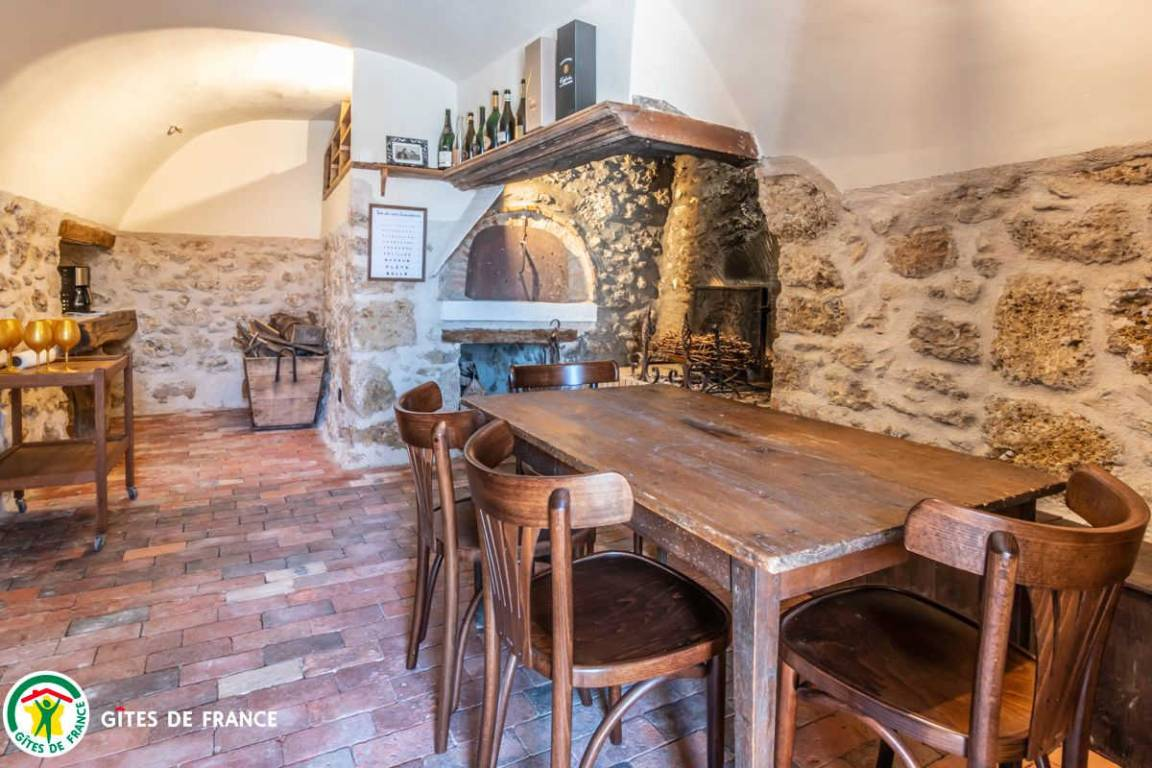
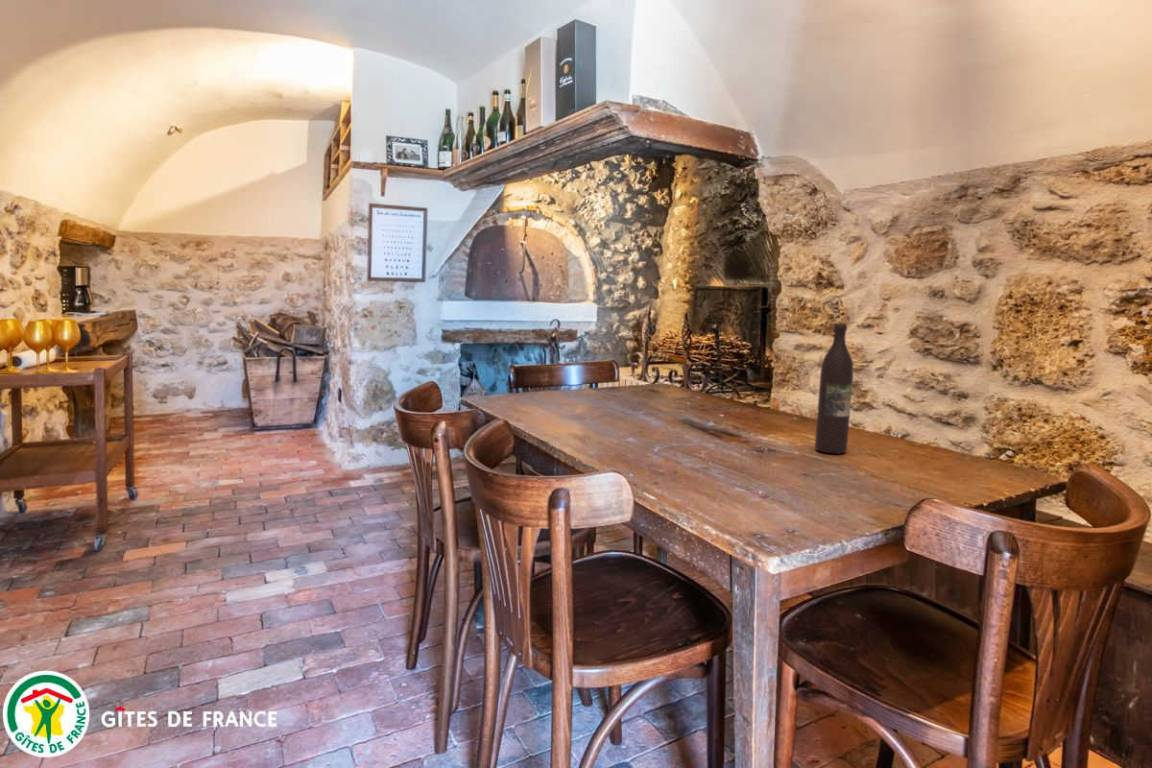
+ wine bottle (835, 387)
